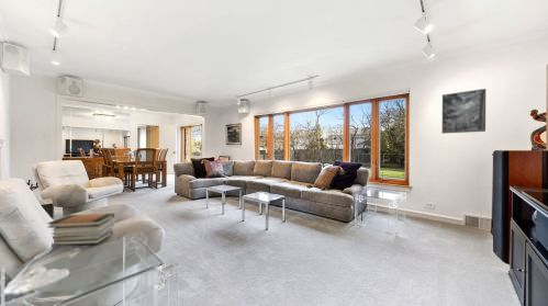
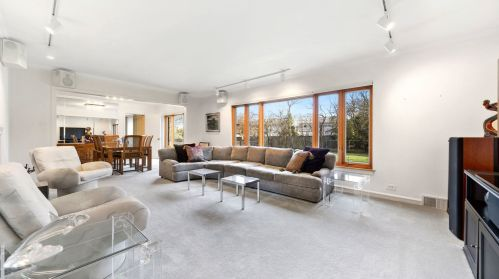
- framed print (462, 112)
- book stack (83, 228)
